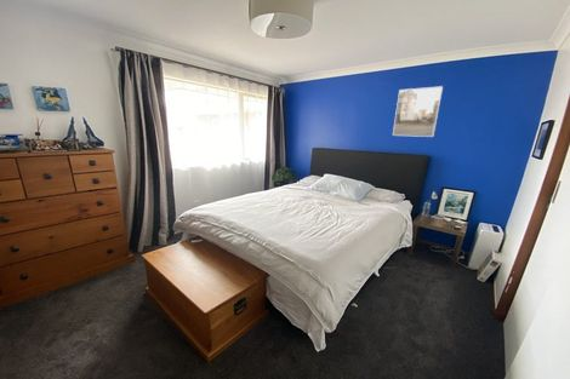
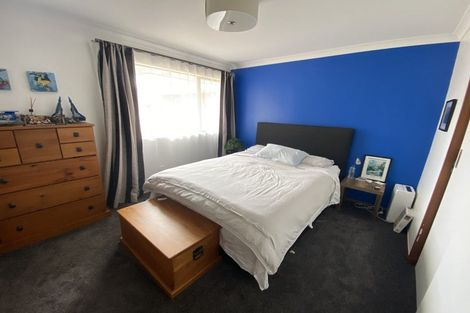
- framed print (416, 113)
